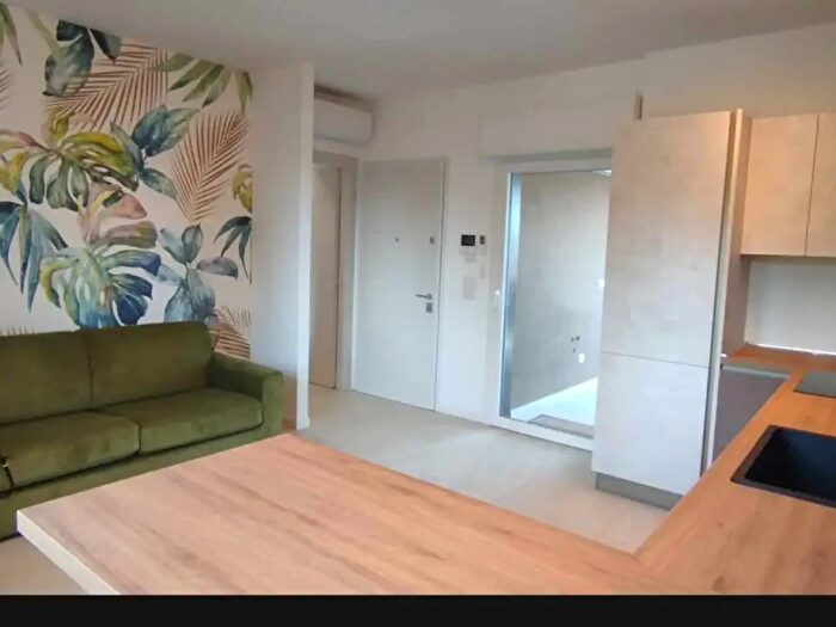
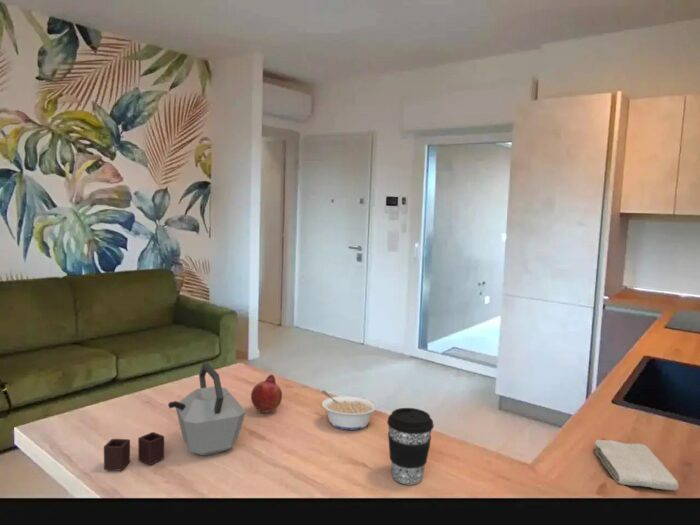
+ fruit (266, 393)
+ coffee cup (409, 446)
+ legume (347, 411)
+ washcloth (632, 462)
+ kettle (177, 414)
